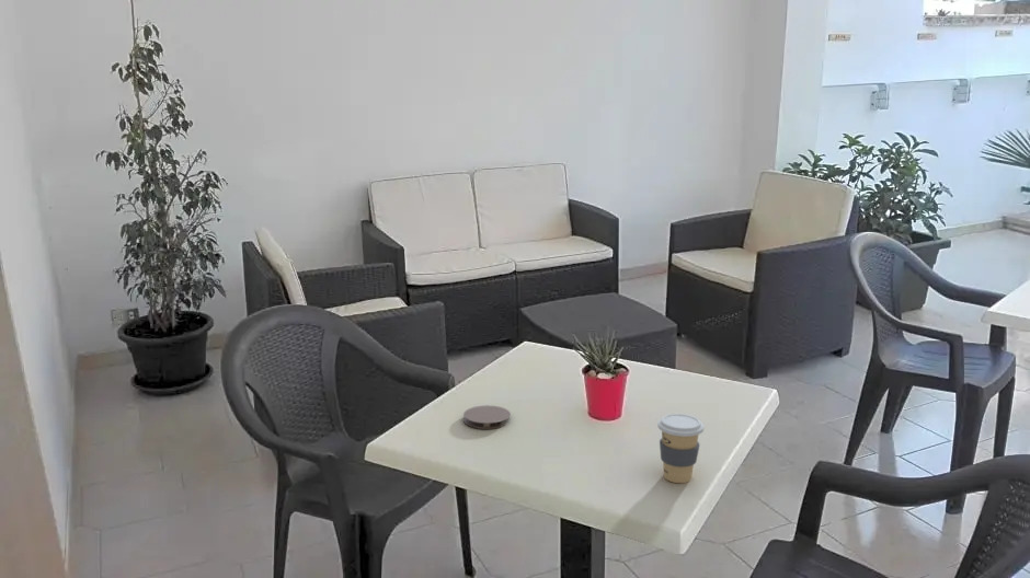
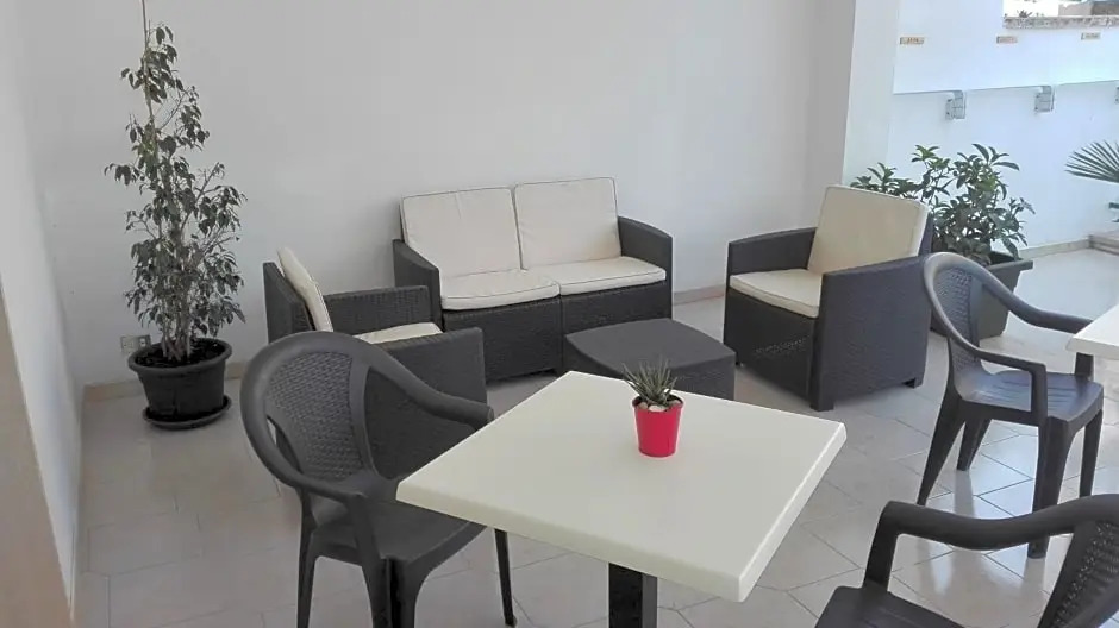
- coaster (487, 416)
- coffee cup (679, 449)
